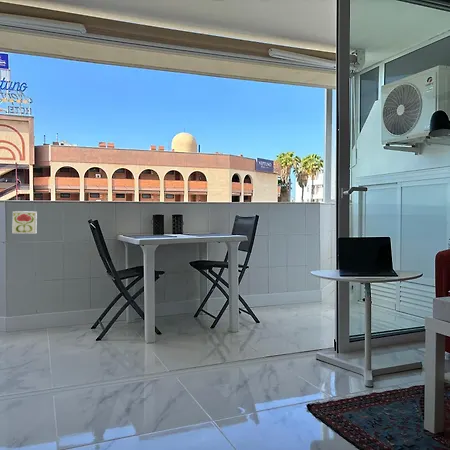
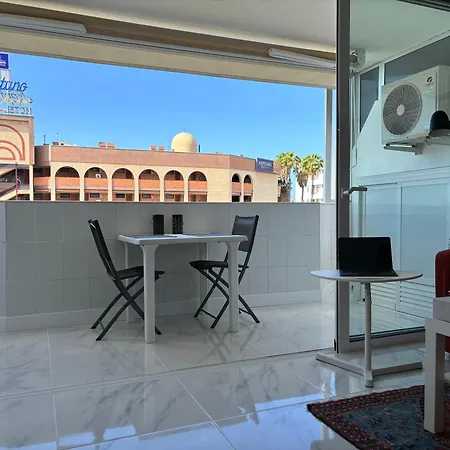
- decorative tile (24, 222)
